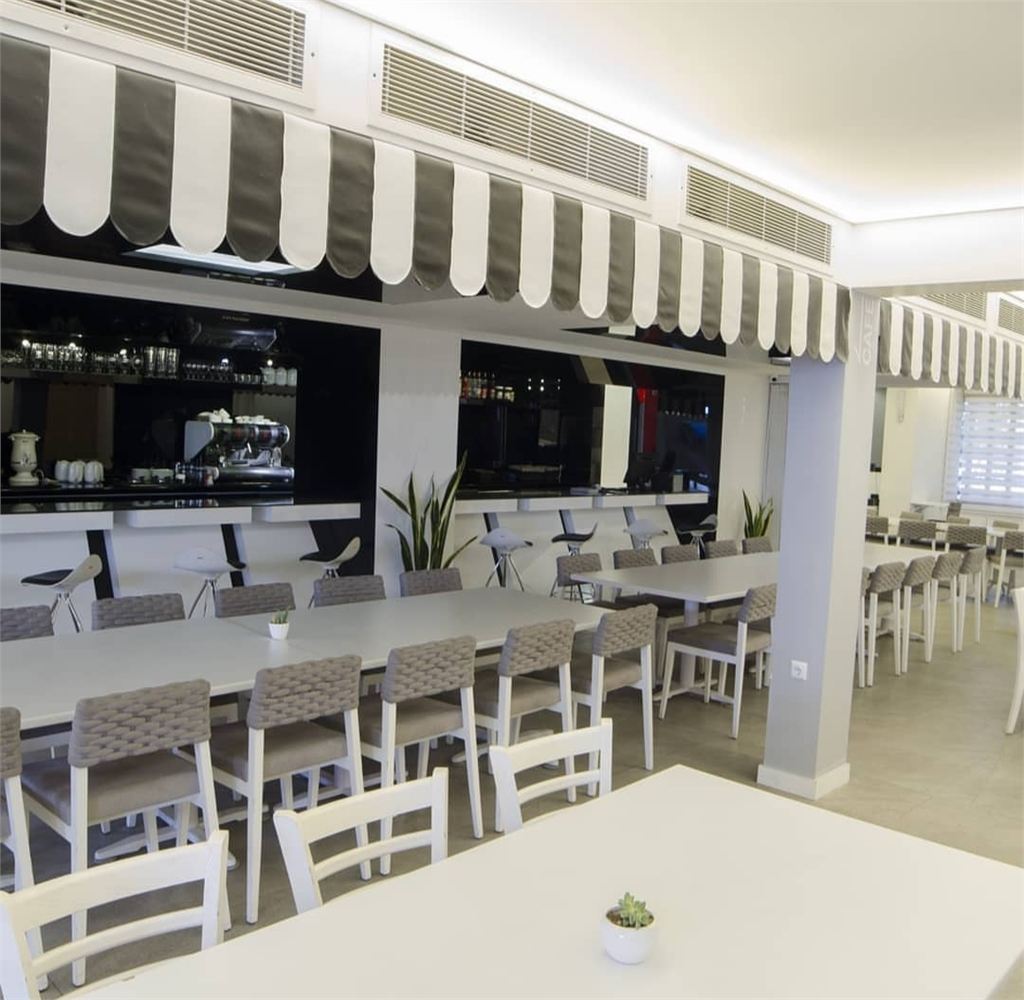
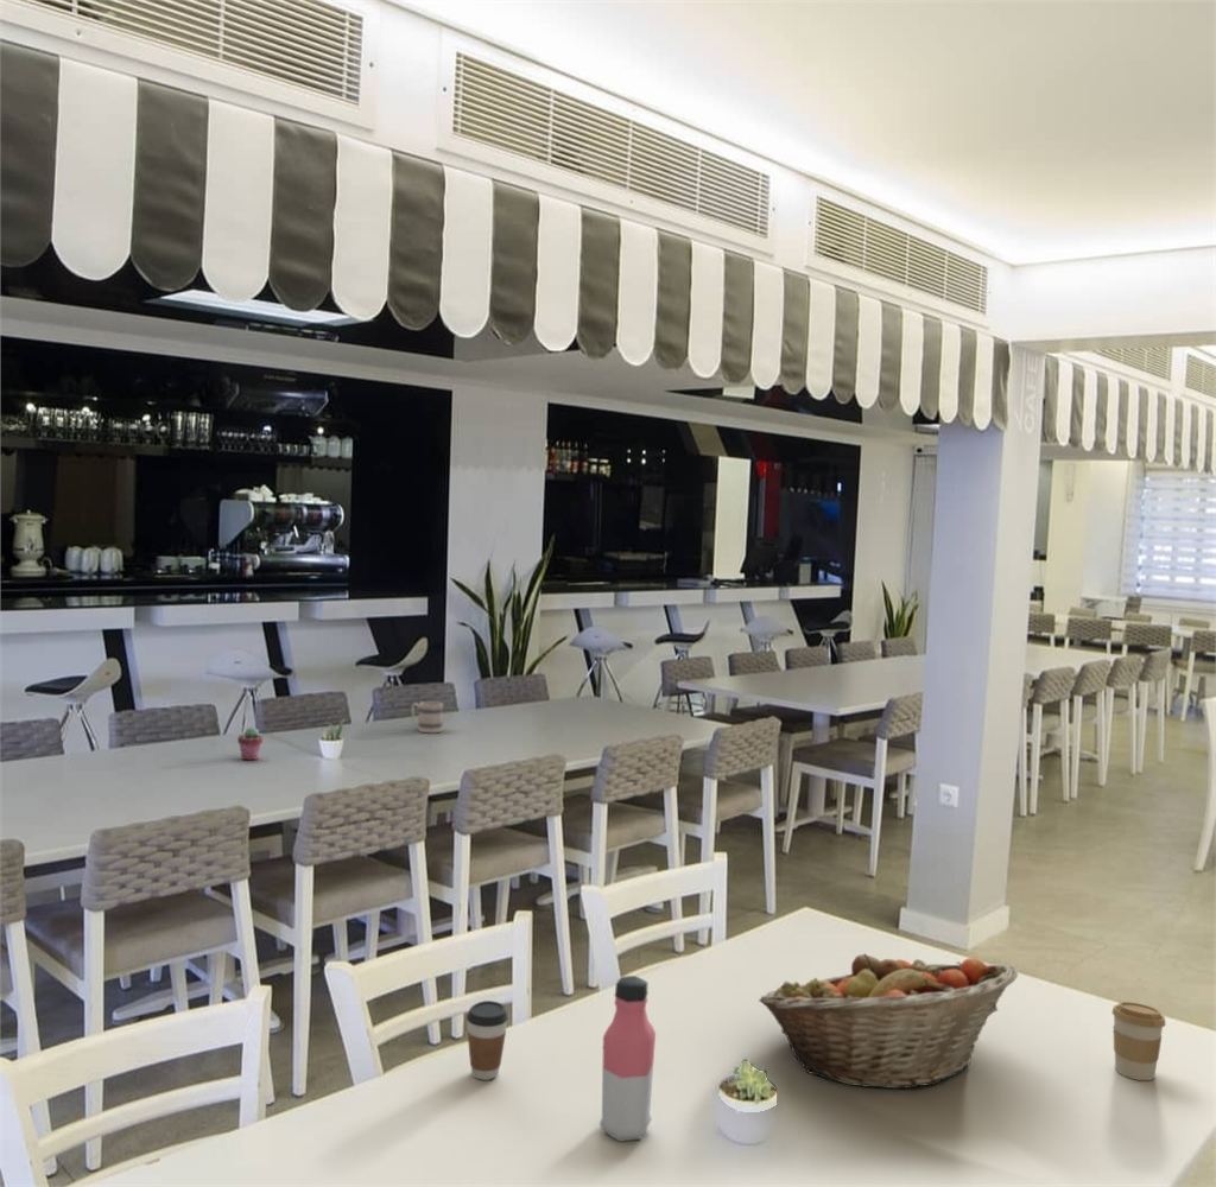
+ coffee cup (1136, 1039)
+ water bottle (628, 1055)
+ coffee cup (486, 1041)
+ mug (425, 716)
+ potted succulent (249, 742)
+ fruit basket (888, 1005)
